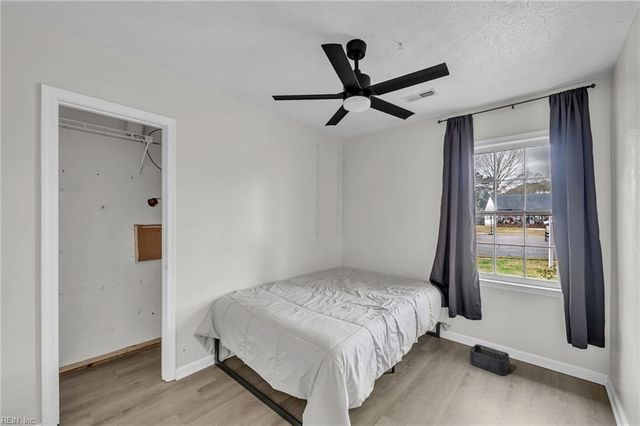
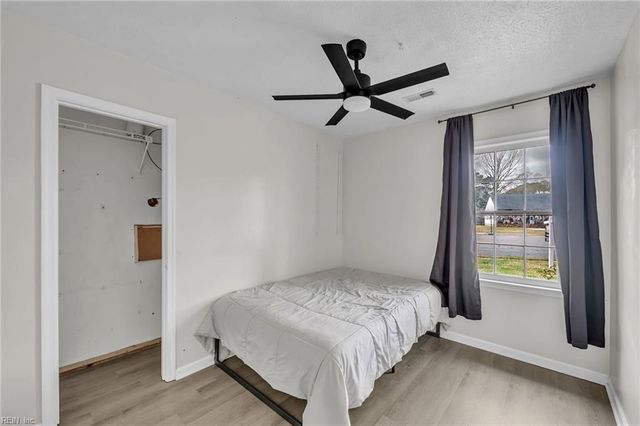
- storage bin (489, 358)
